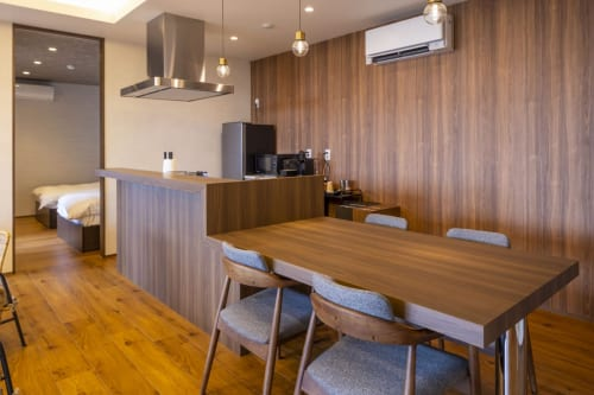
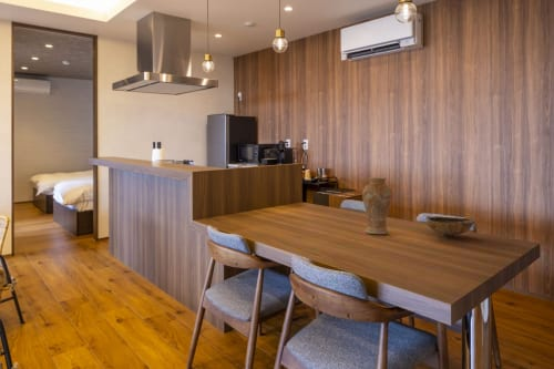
+ bowl (449, 227)
+ vase (377, 205)
